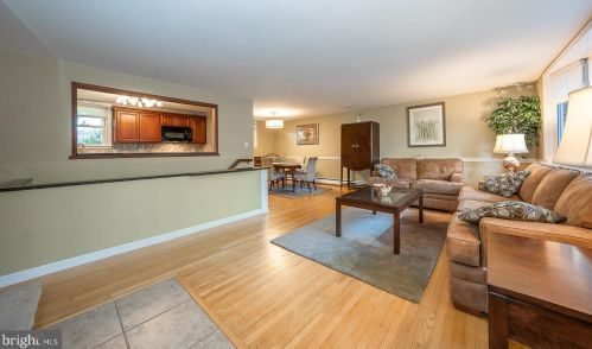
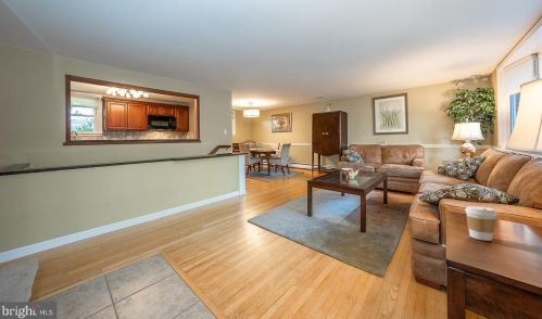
+ coffee cup (480, 221)
